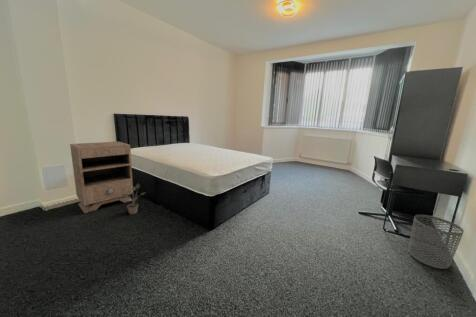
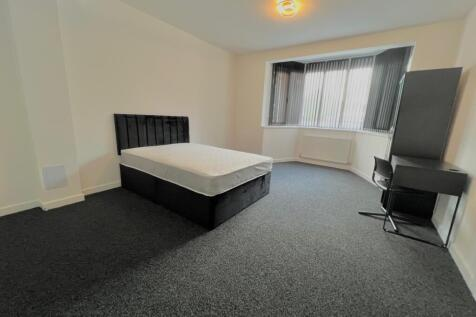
- waste bin (432, 240)
- nightstand (104, 174)
- potted plant (132, 199)
